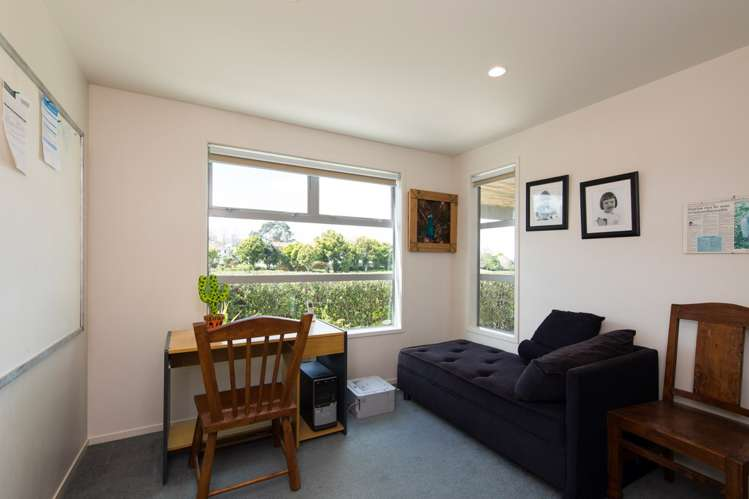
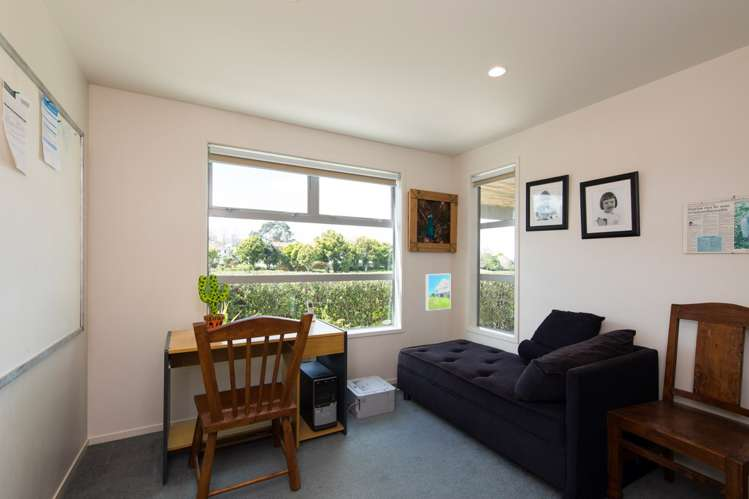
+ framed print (438, 291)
